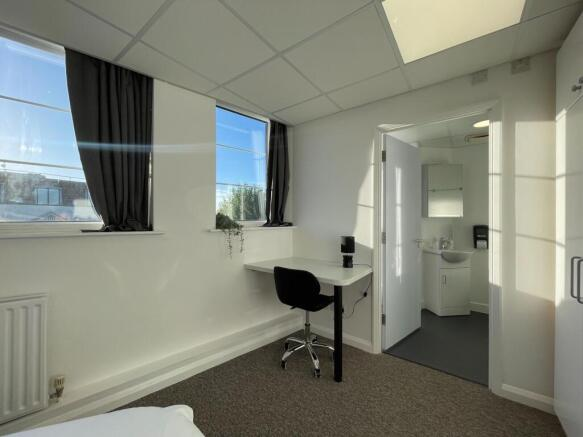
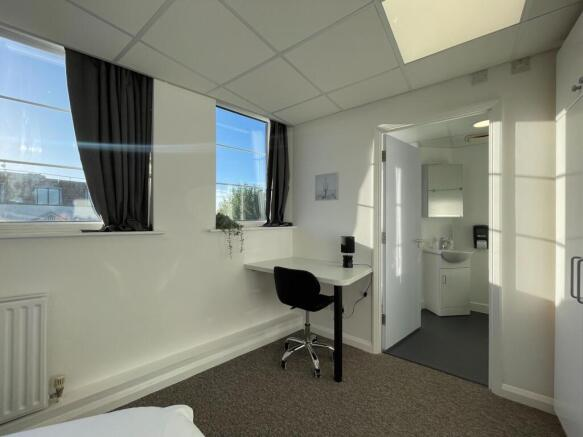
+ wall art (326, 187)
